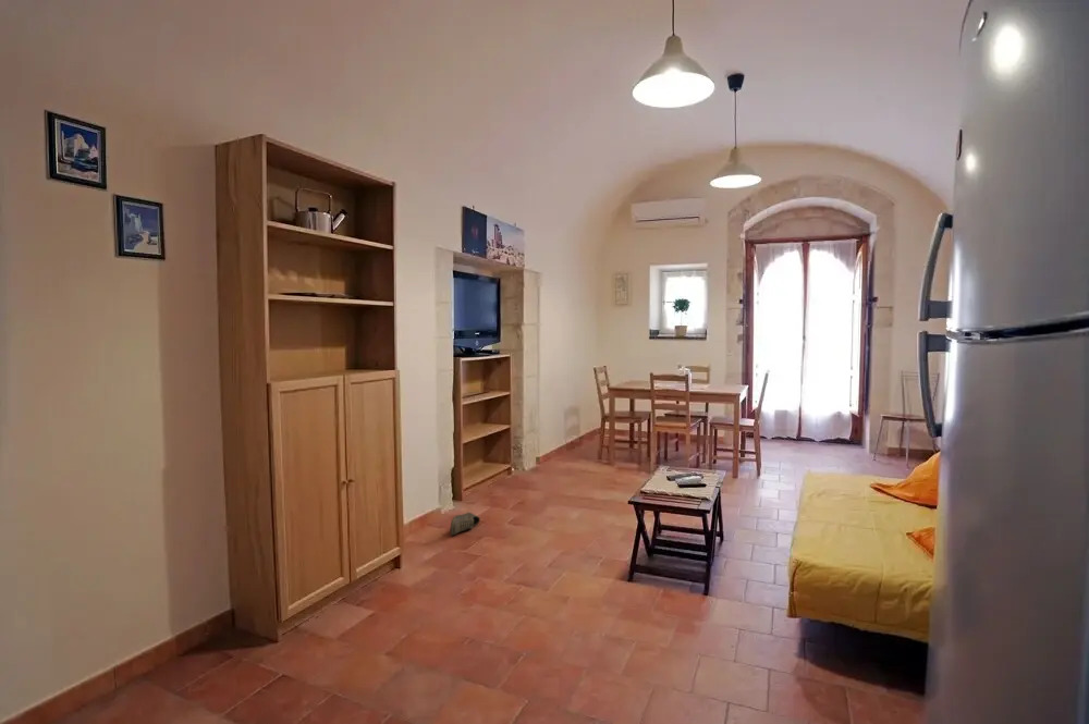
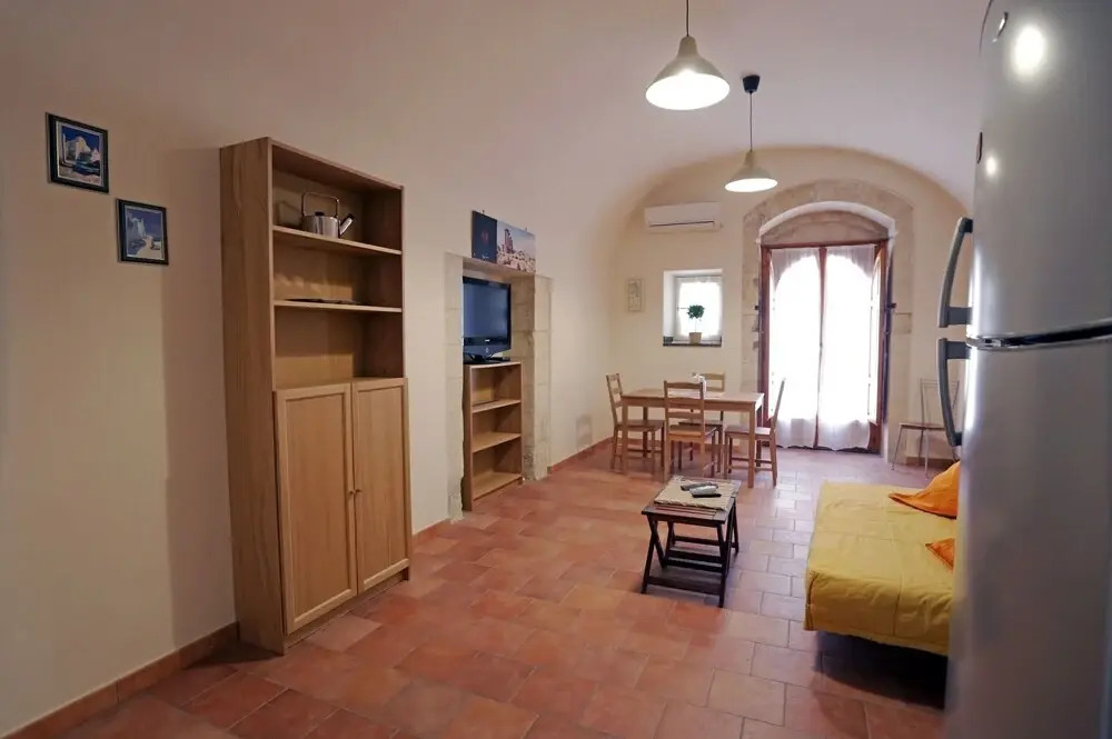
- shoe (464, 521)
